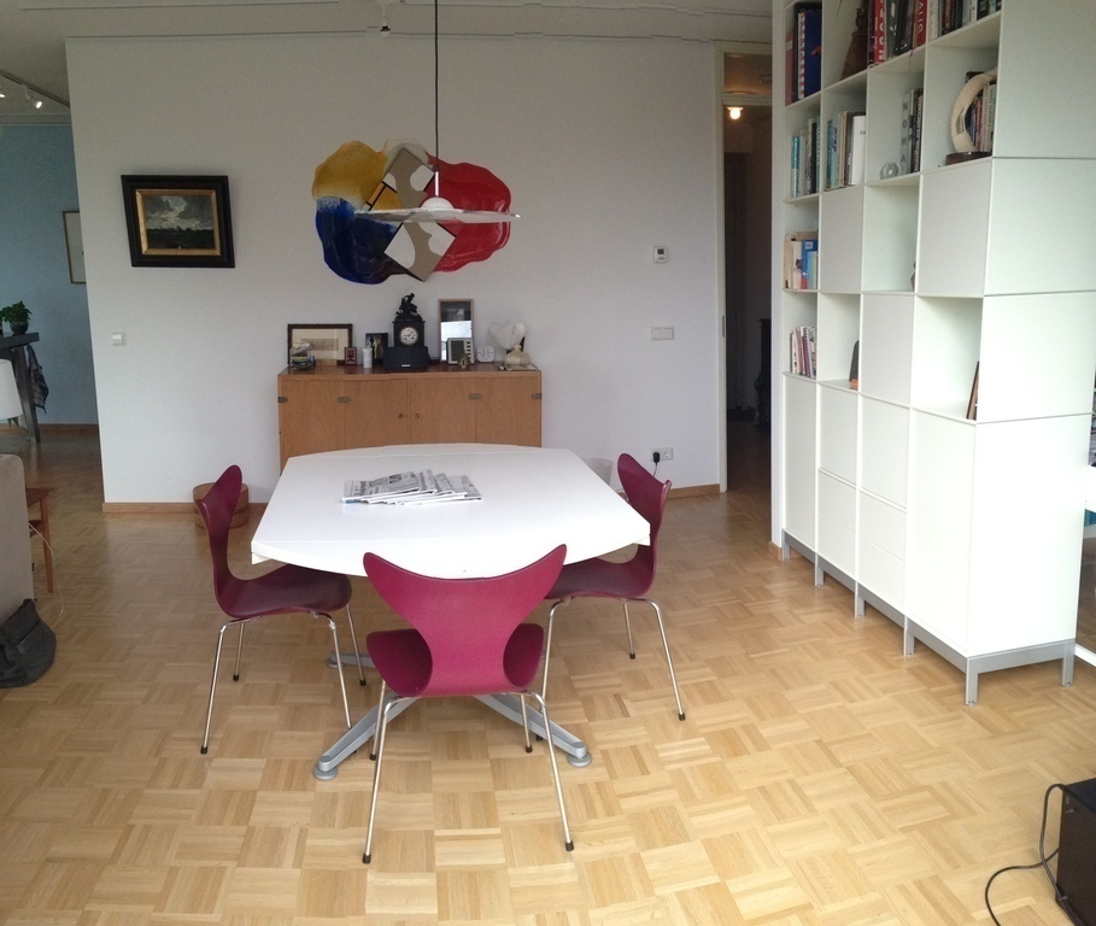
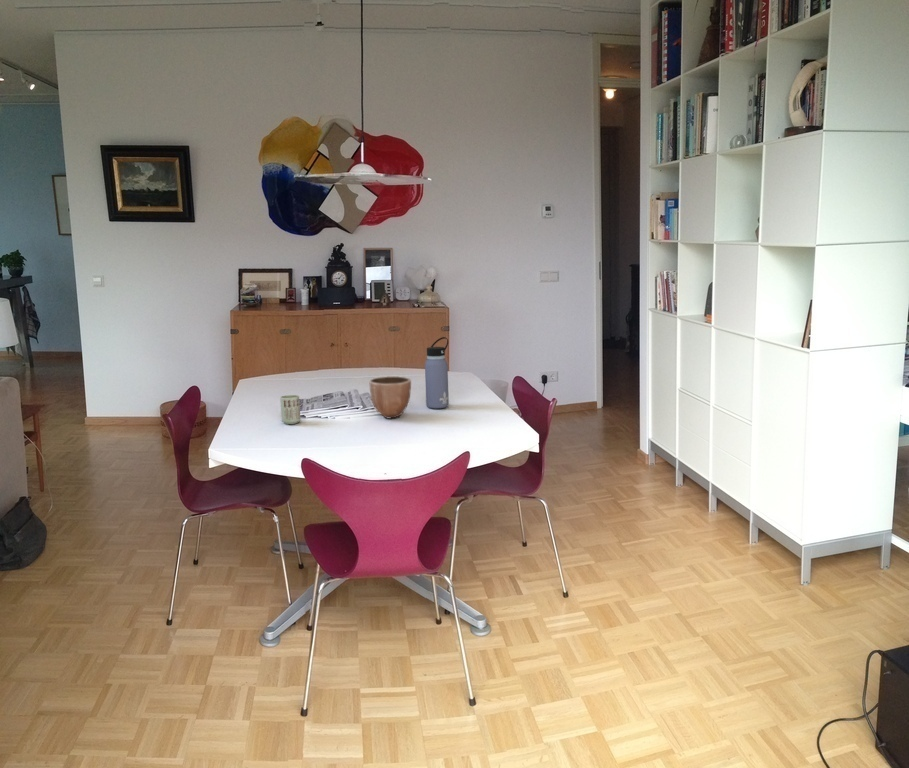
+ decorative bowl (390, 398)
+ cup (290, 409)
+ water bottle (437, 372)
